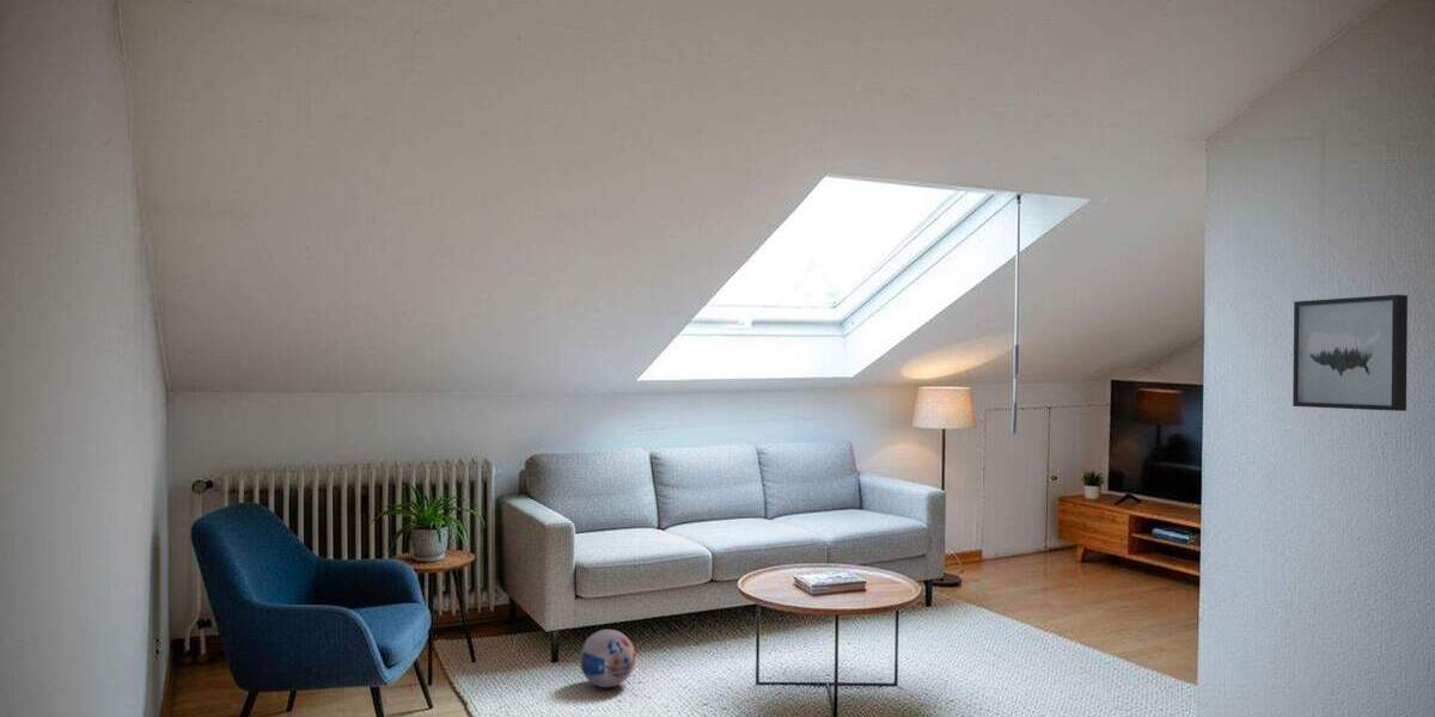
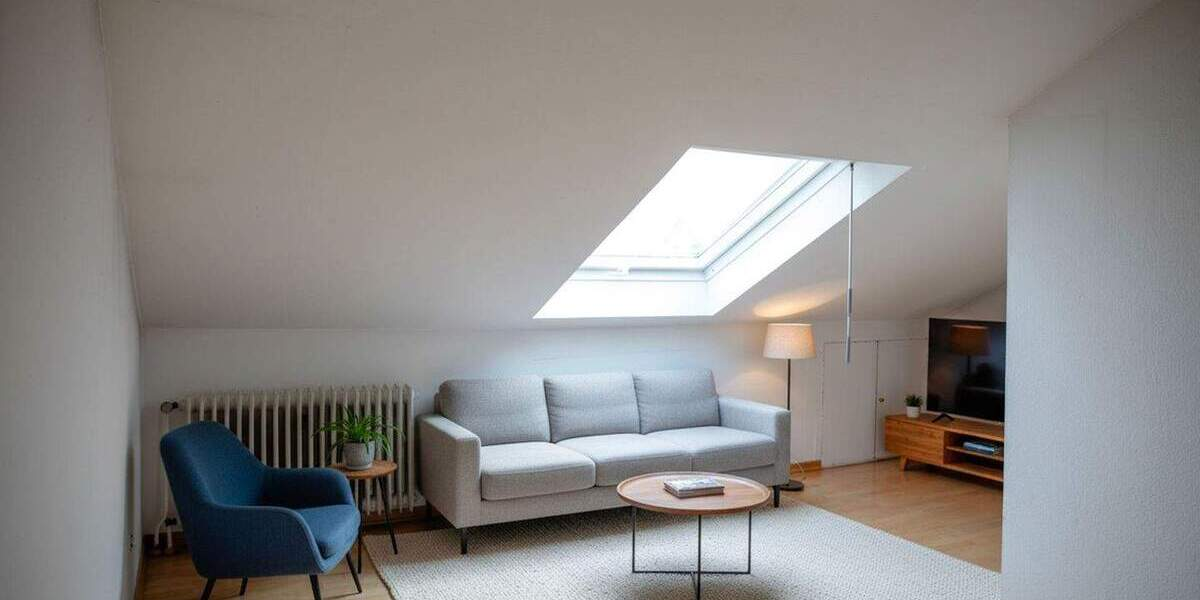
- wall art (1347, 353)
- ball (607, 657)
